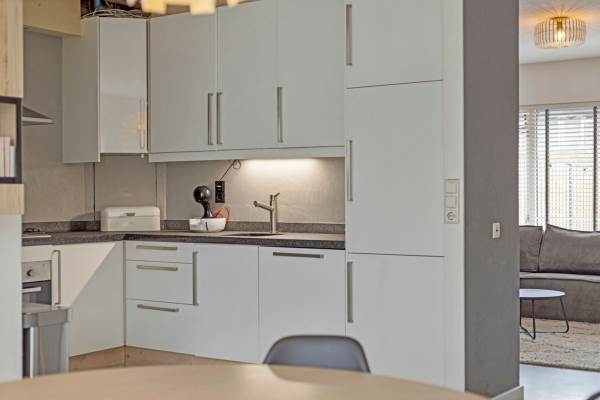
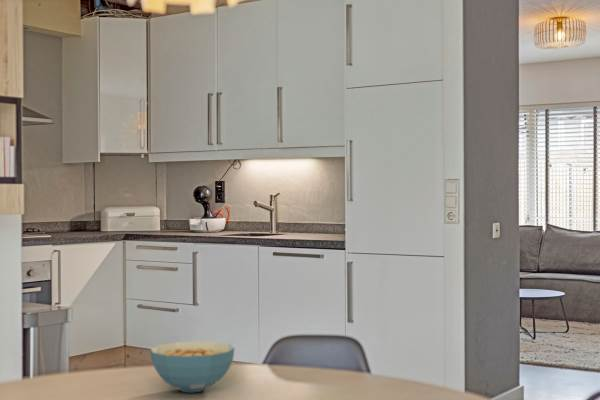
+ cereal bowl (192, 368)
